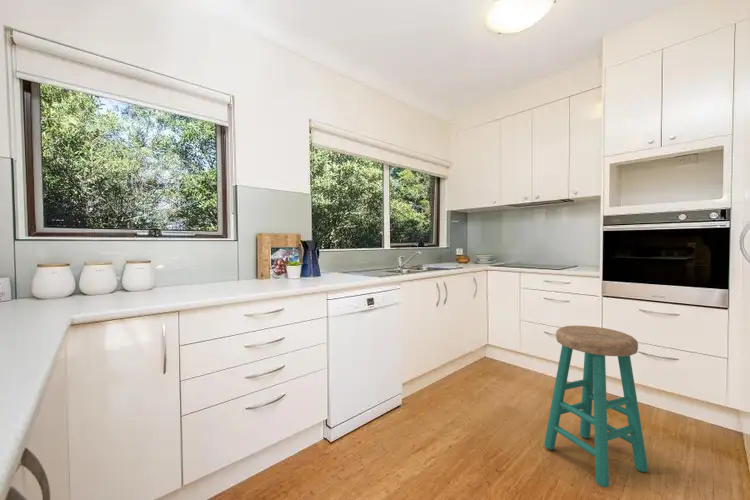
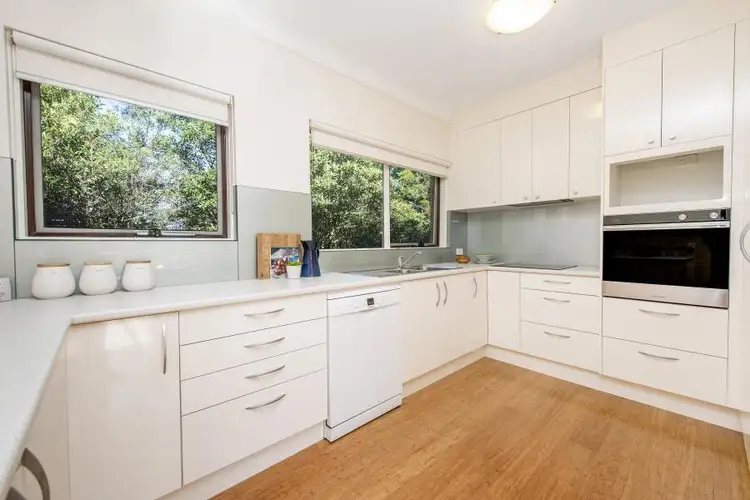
- stool (594, 396)
